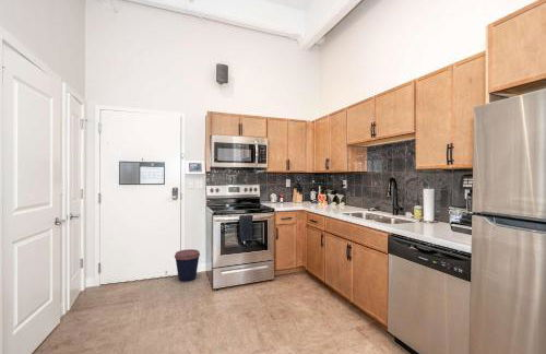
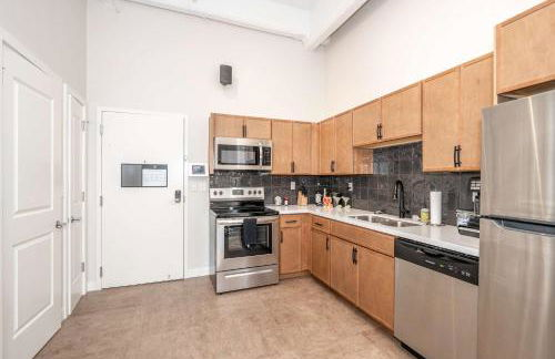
- coffee cup (187, 264)
